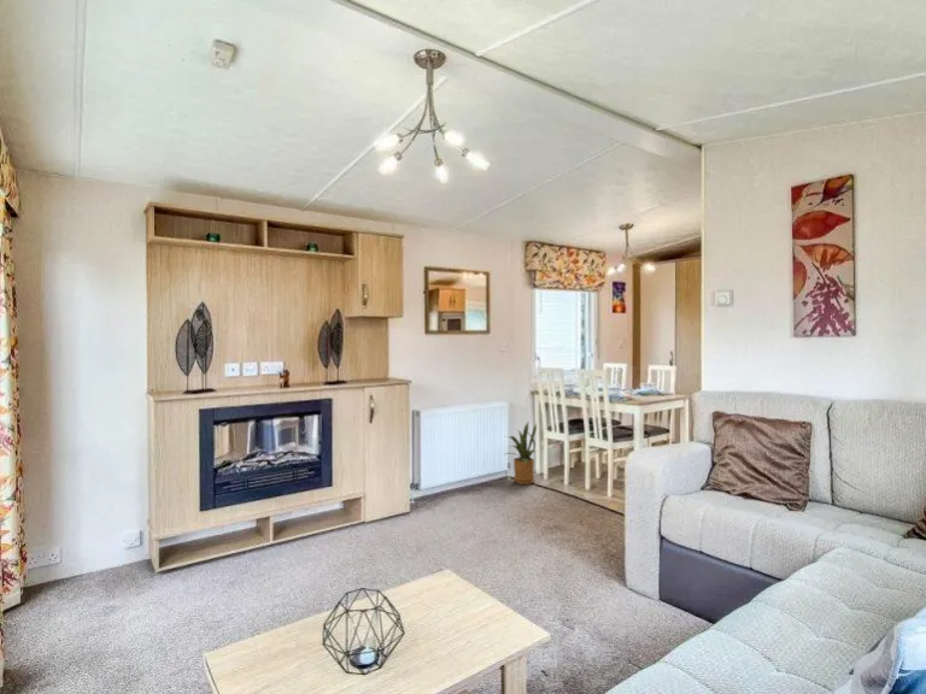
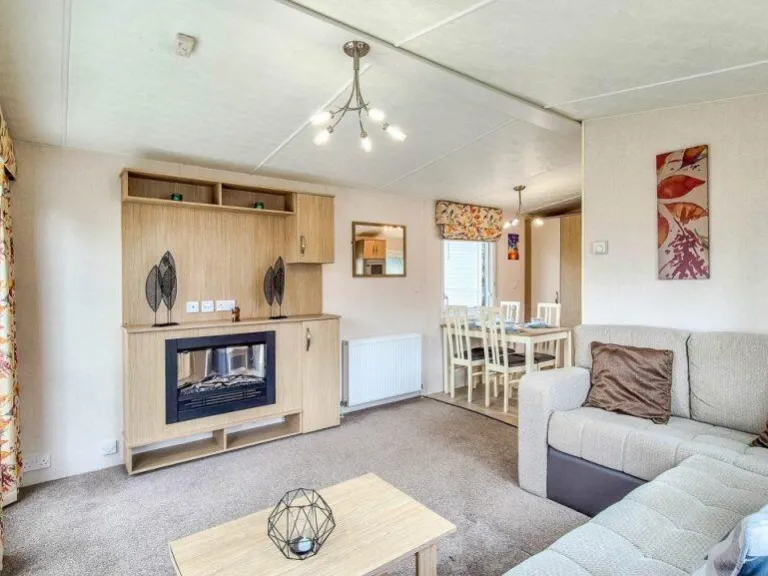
- house plant (520, 452)
